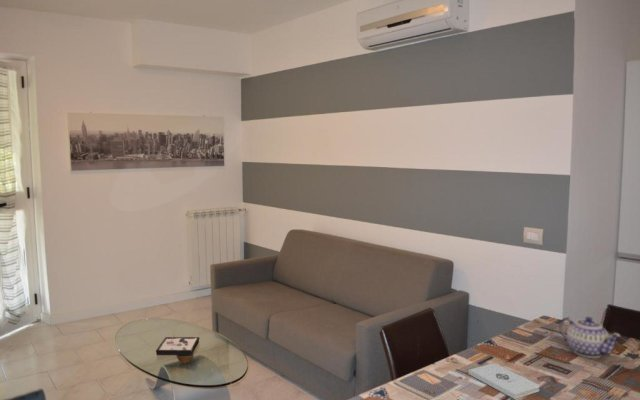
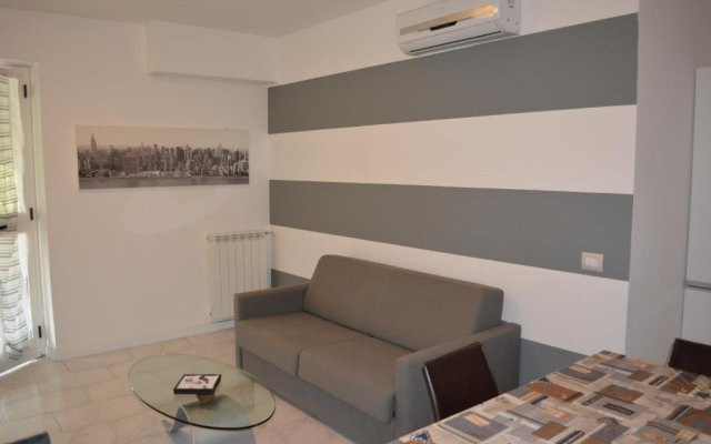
- notepad (503, 379)
- teapot (588, 335)
